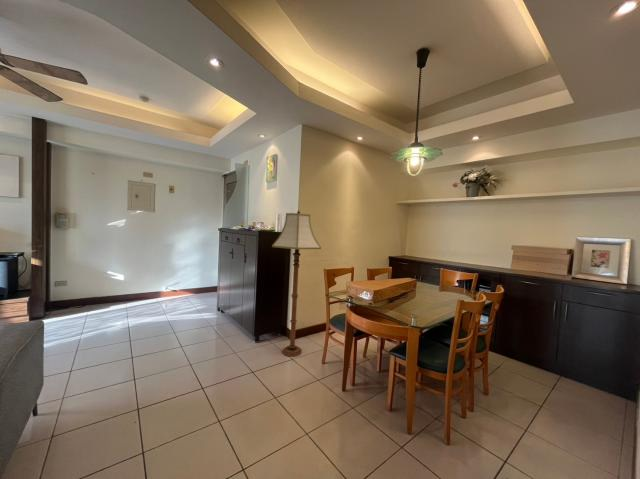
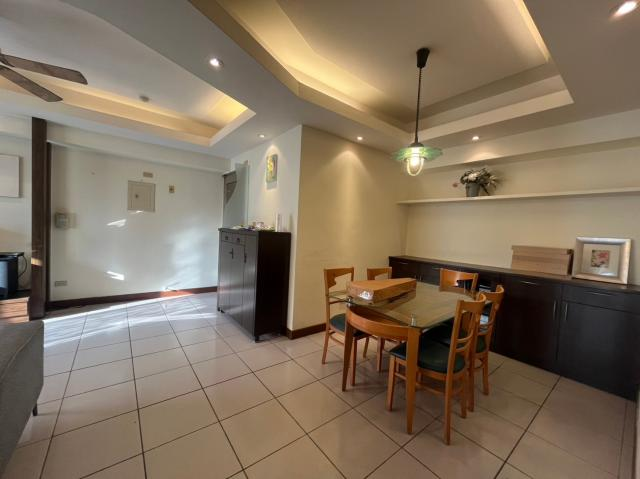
- floor lamp (295, 281)
